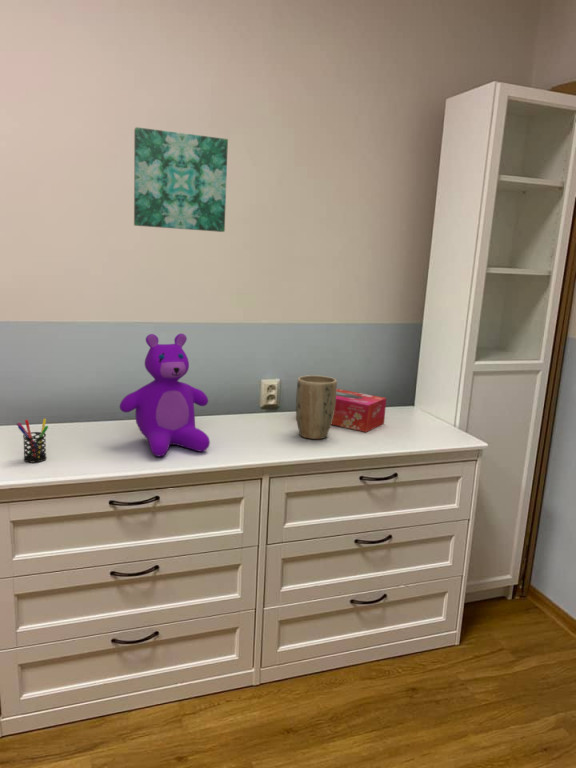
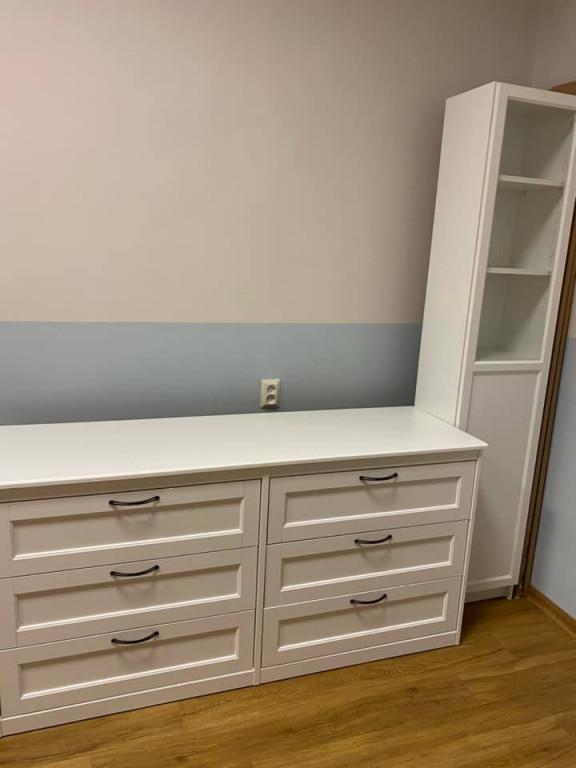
- plant pot (315, 407)
- wall art (181, 182)
- pen holder (35, 438)
- teddy bear (171, 392)
- tissue box (341, 407)
